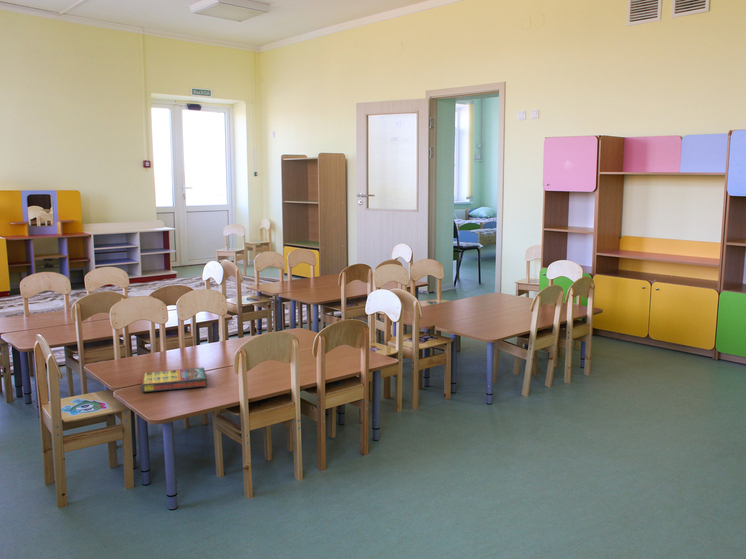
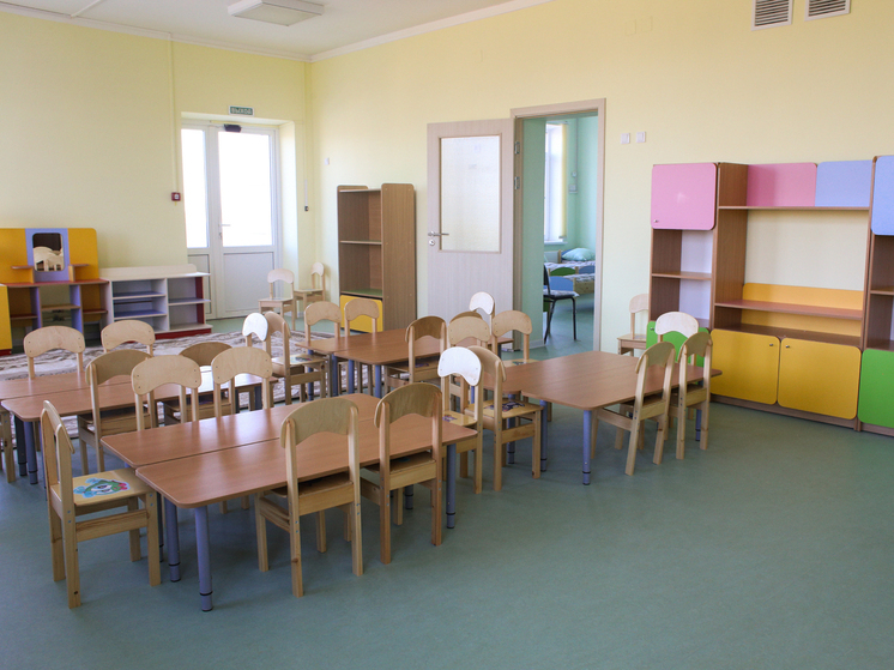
- game compilation box (174, 379)
